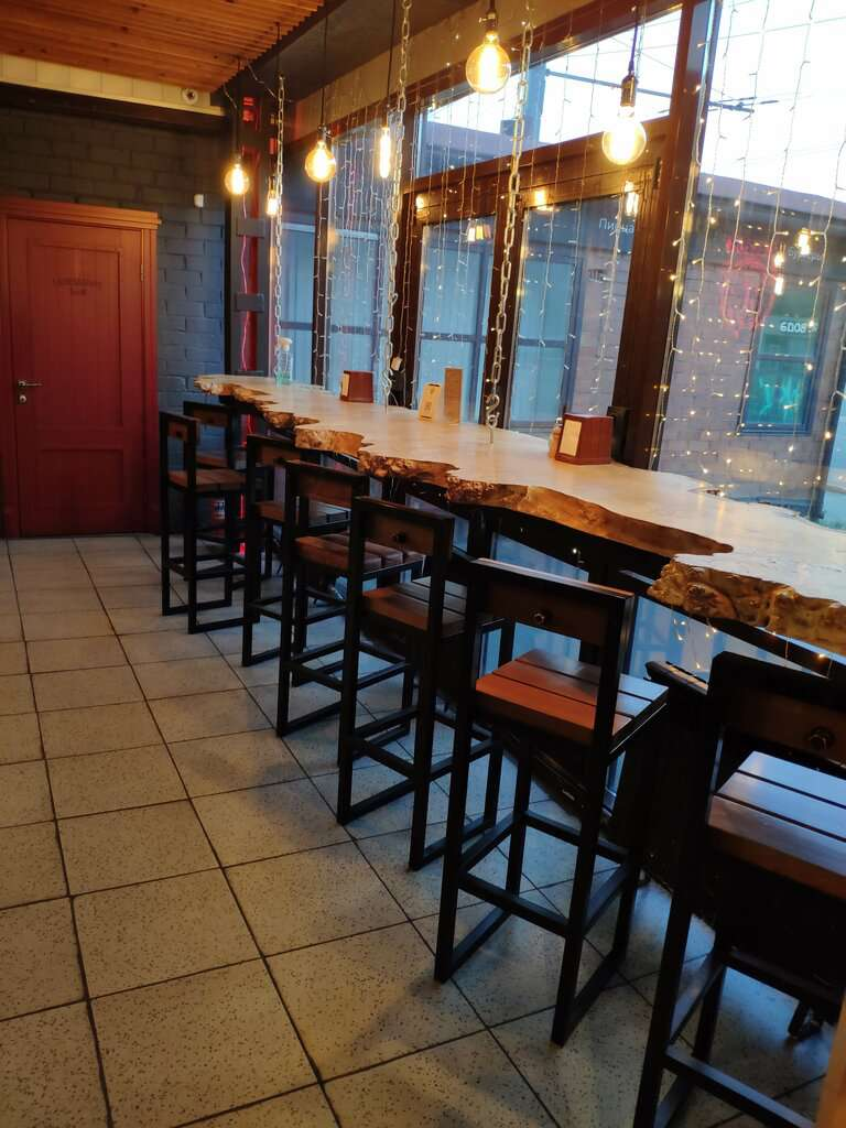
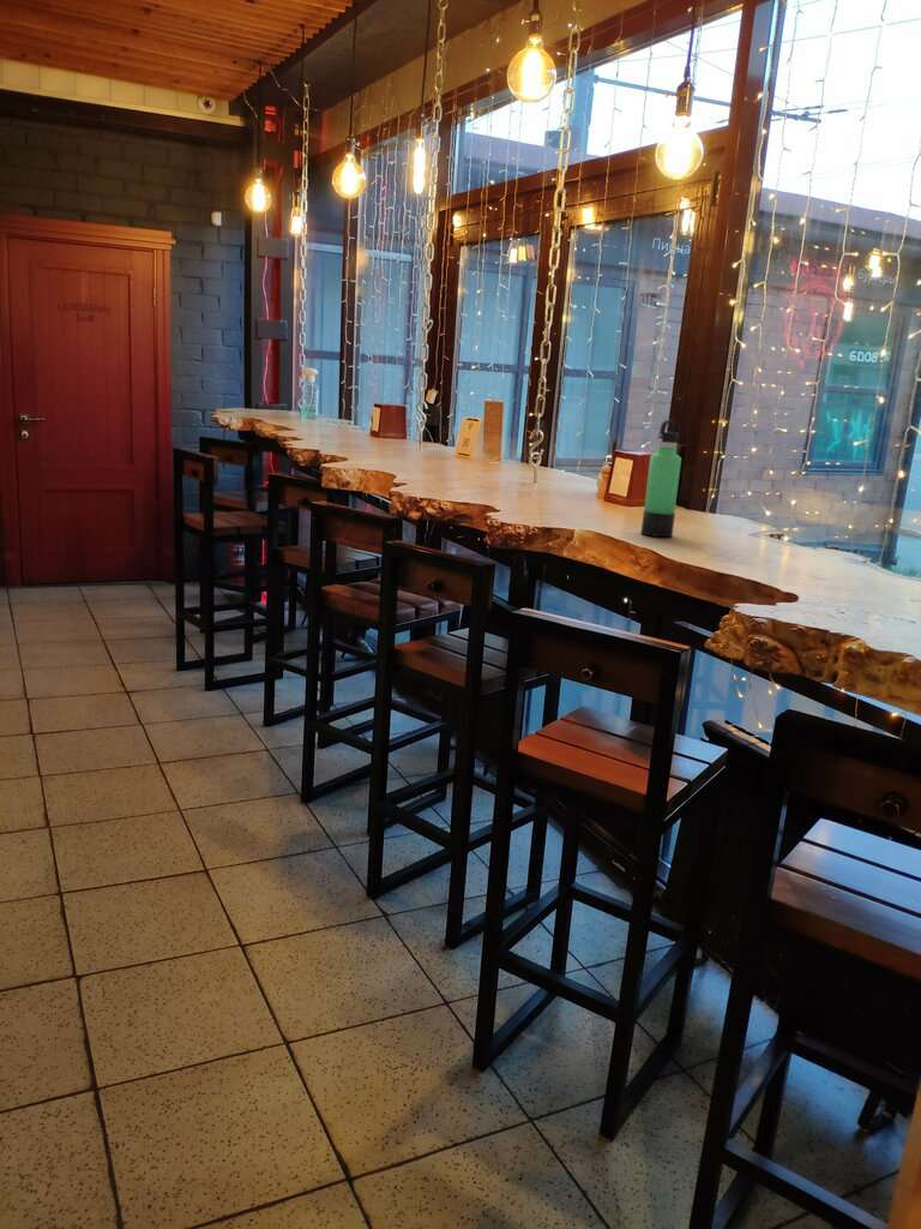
+ thermos bottle (663, 478)
